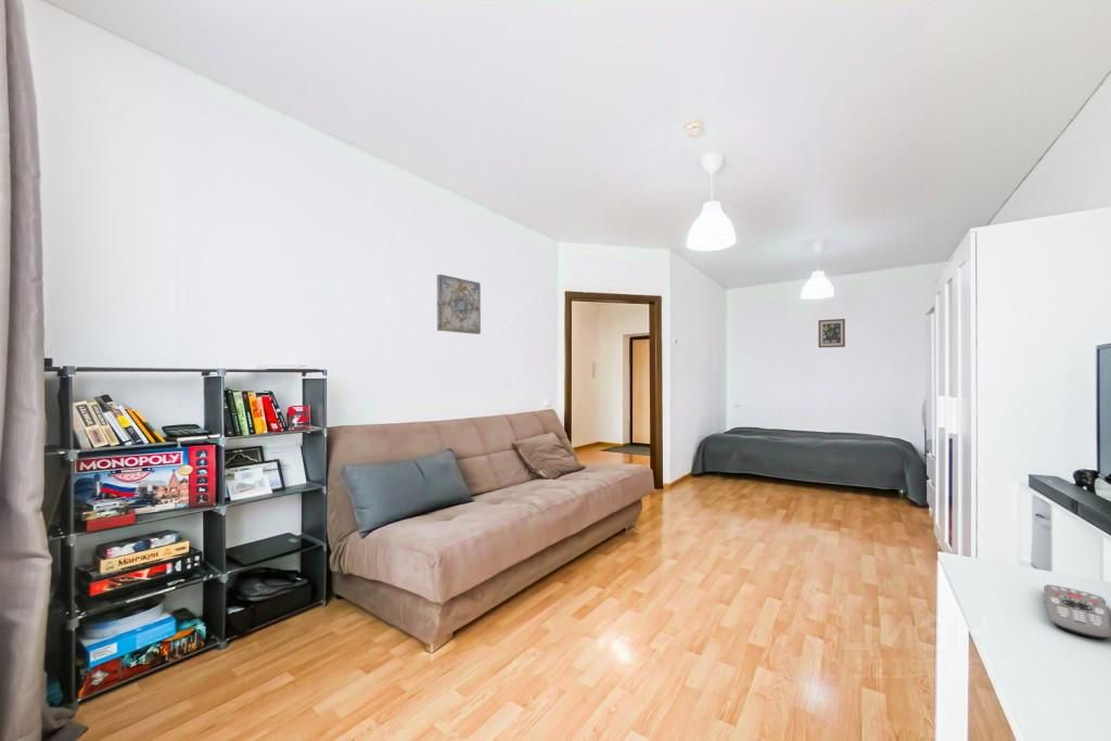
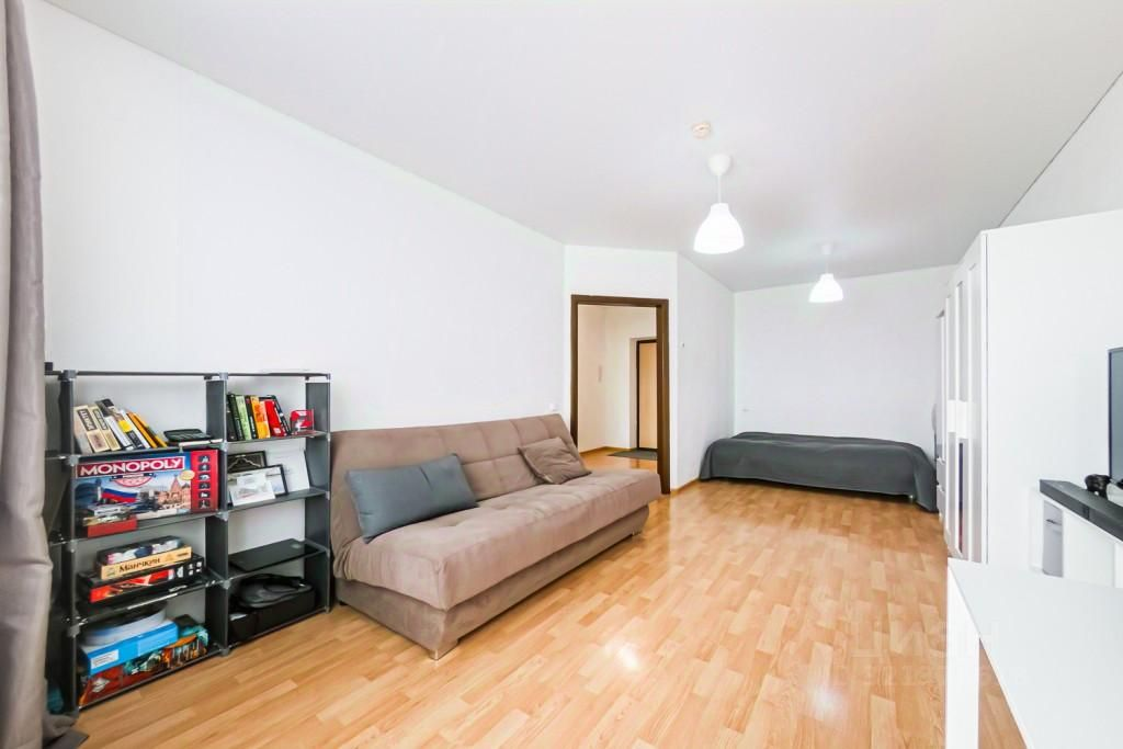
- wall art (459, 305)
- remote control (1076, 611)
- wall art (831, 333)
